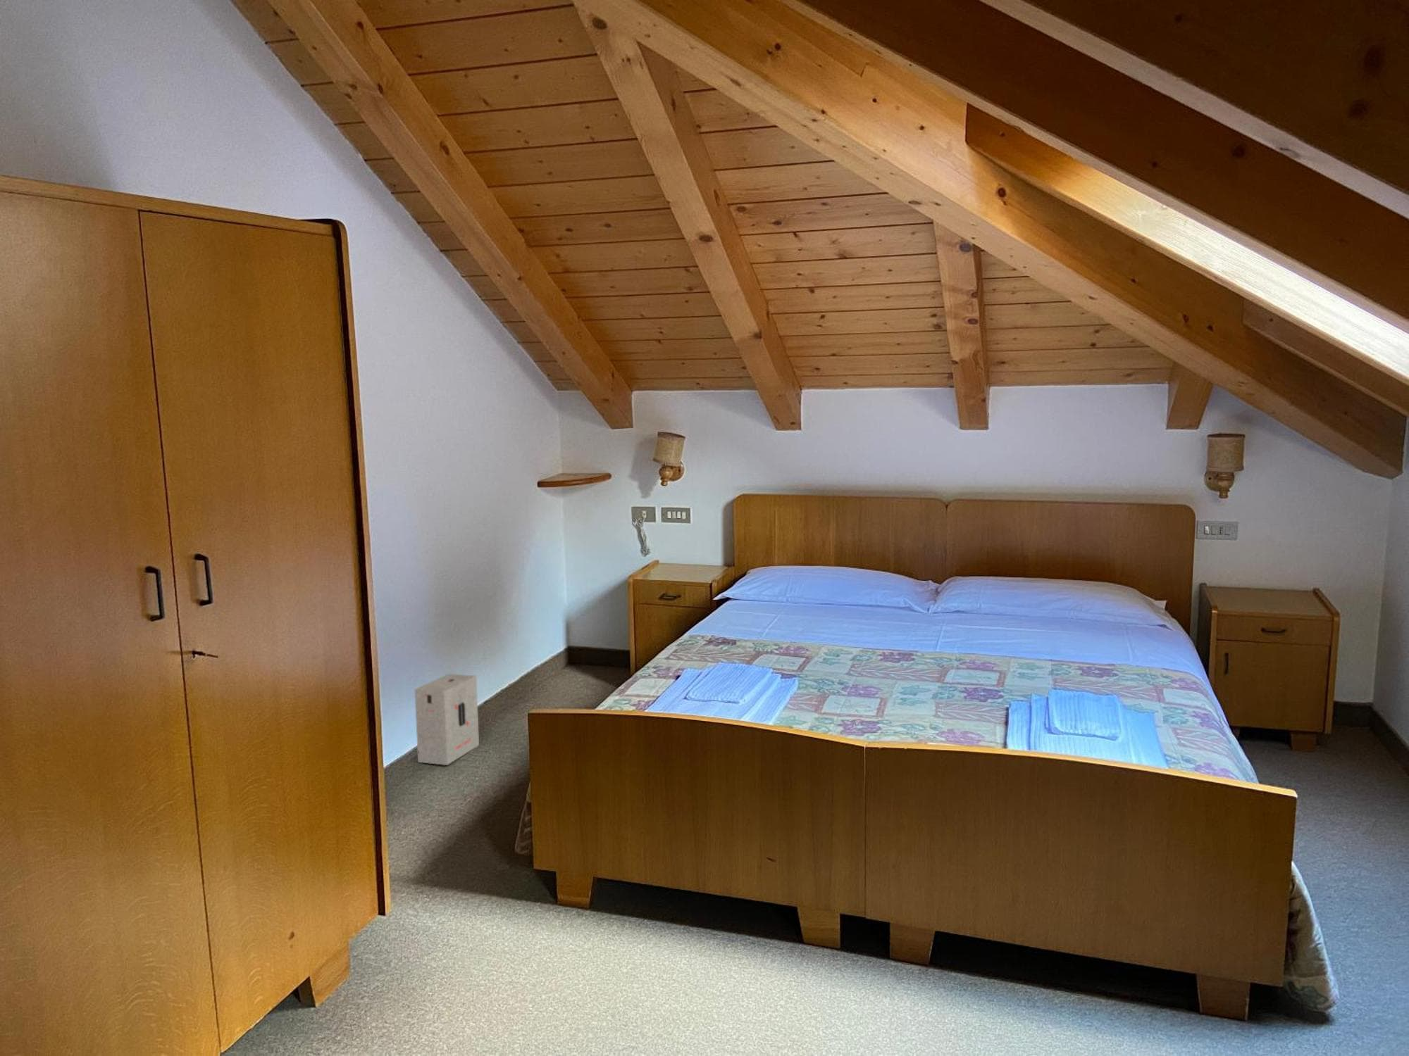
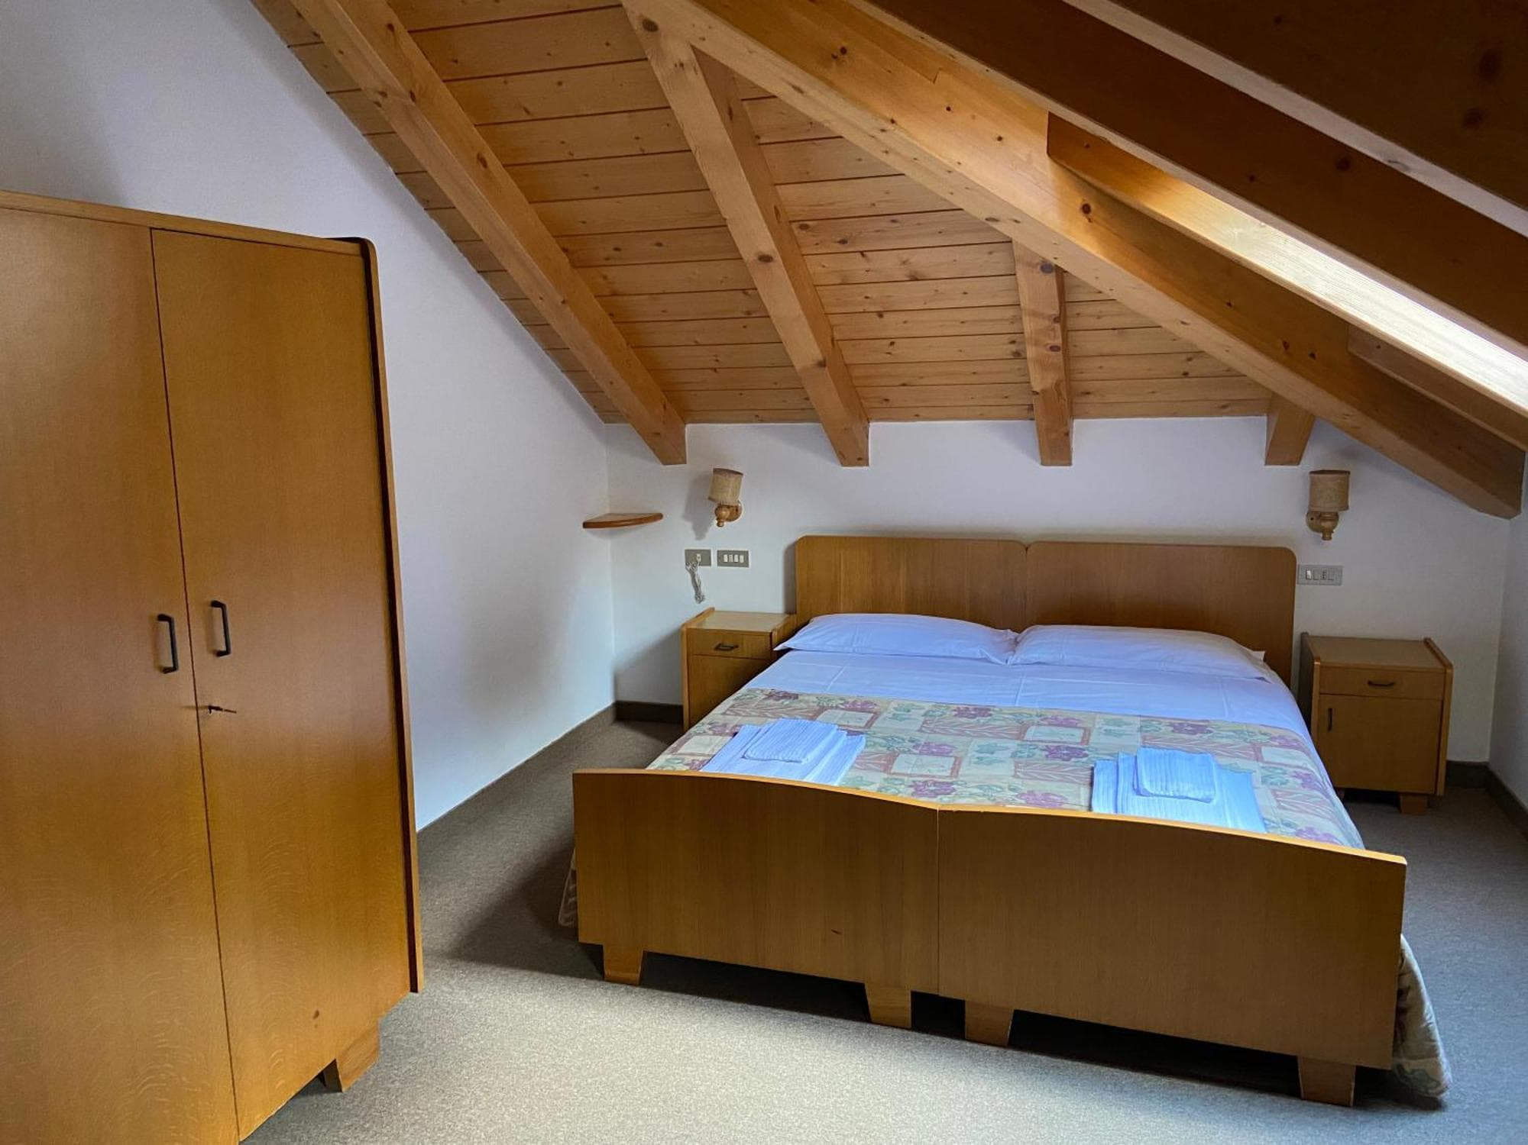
- cardboard box (447, 718)
